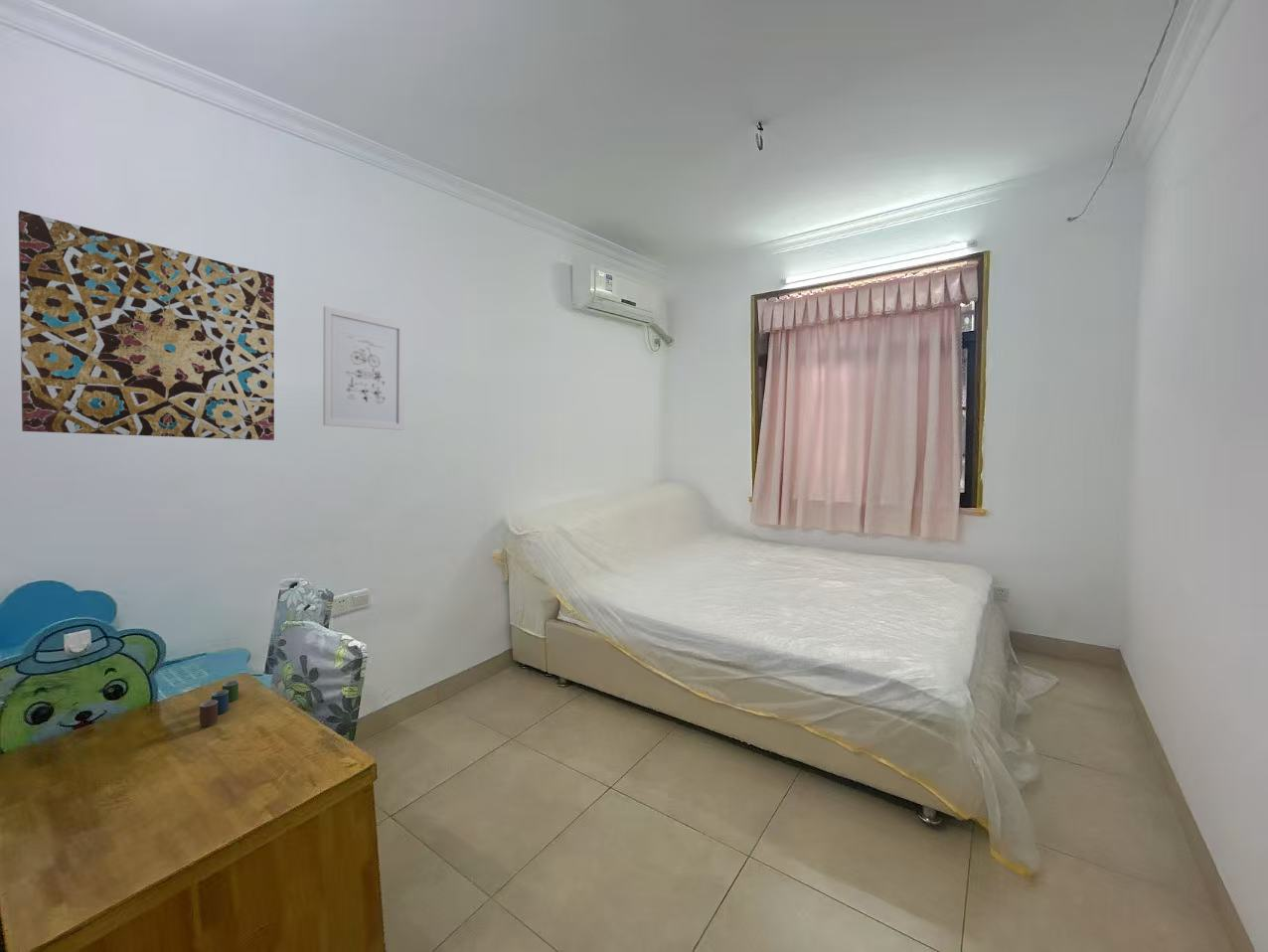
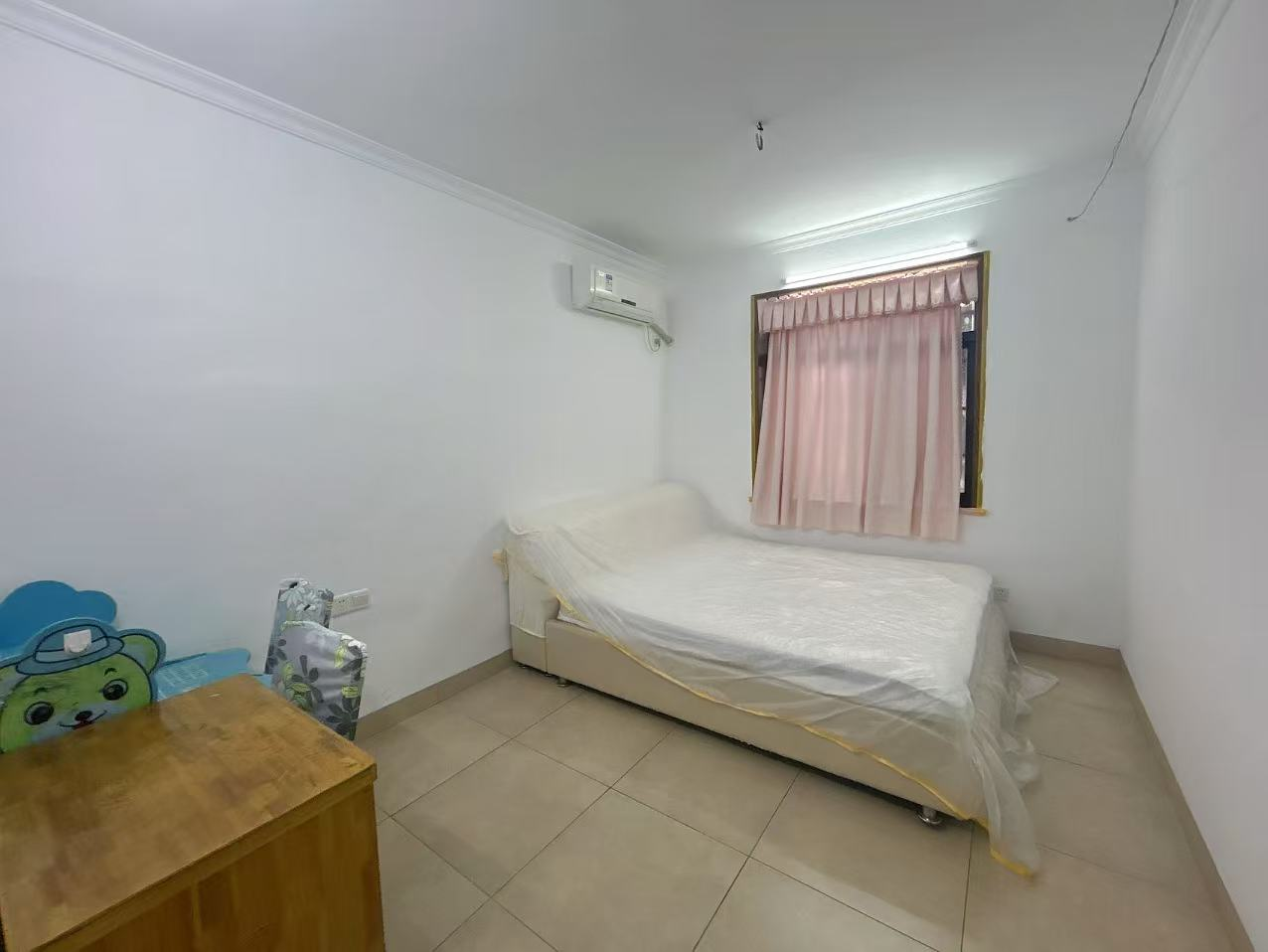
- cup (221, 695)
- wall art (164, 343)
- wall art (366, 372)
